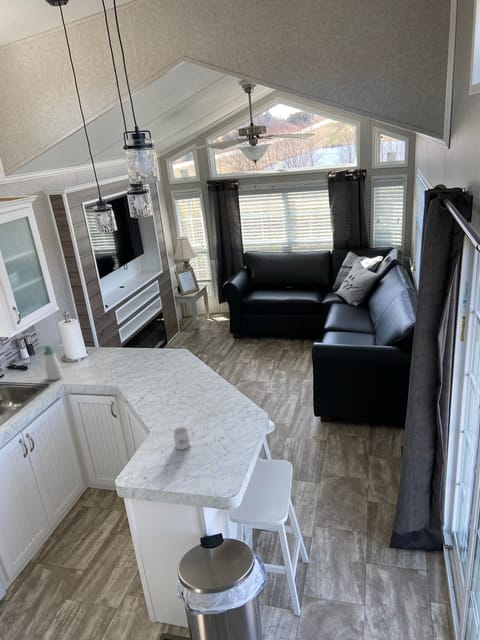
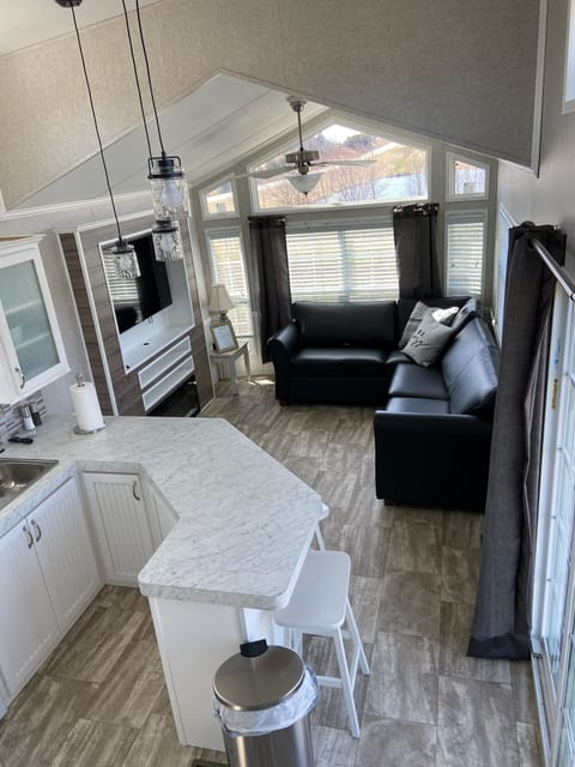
- mug (184, 437)
- soap bottle (51, 361)
